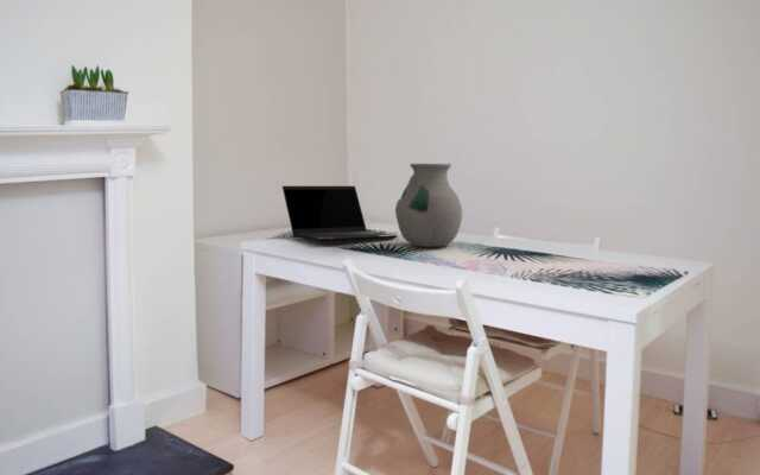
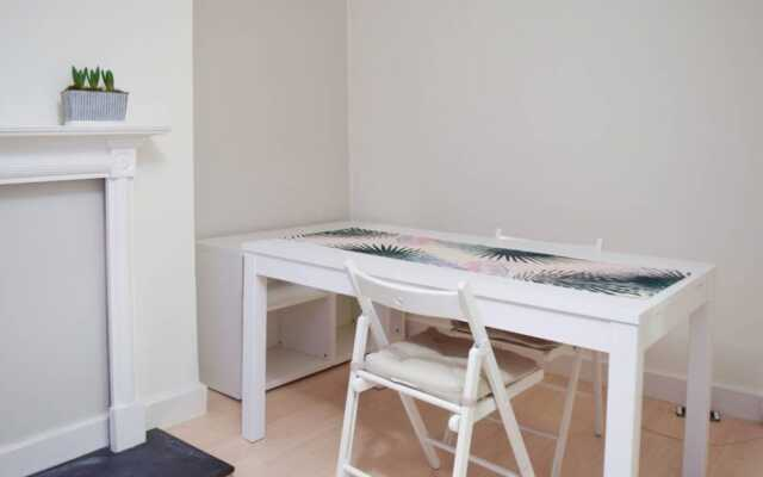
- vase (429, 204)
- laptop computer (338, 211)
